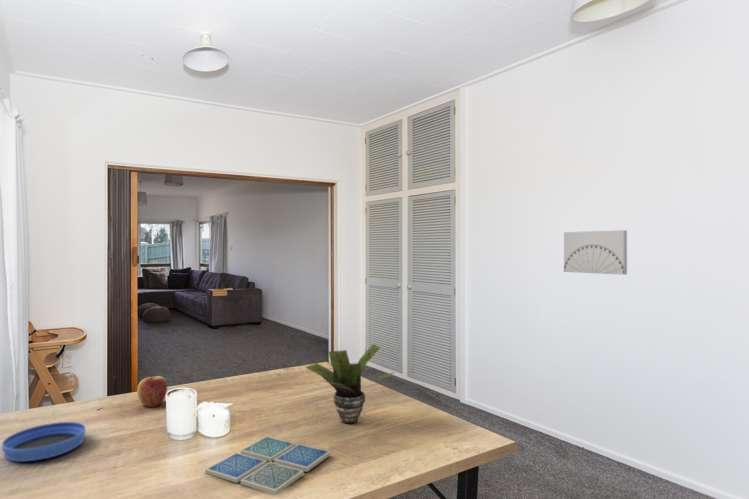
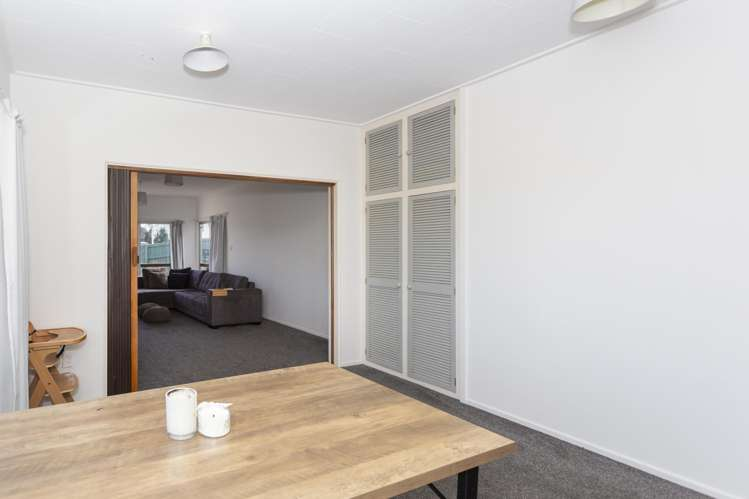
- potted plant (348, 384)
- apple (152, 390)
- wall art (593, 252)
- drink coaster (270, 461)
- bowl (45, 441)
